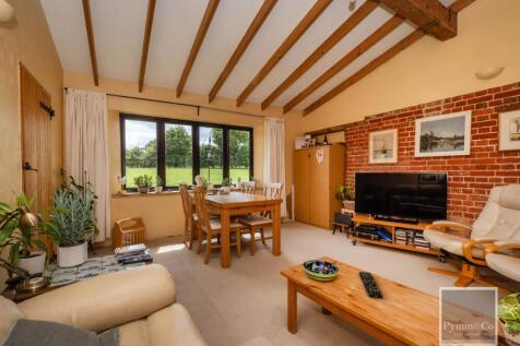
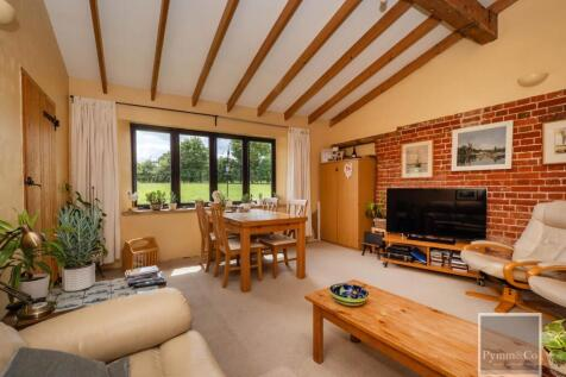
- remote control (369, 283)
